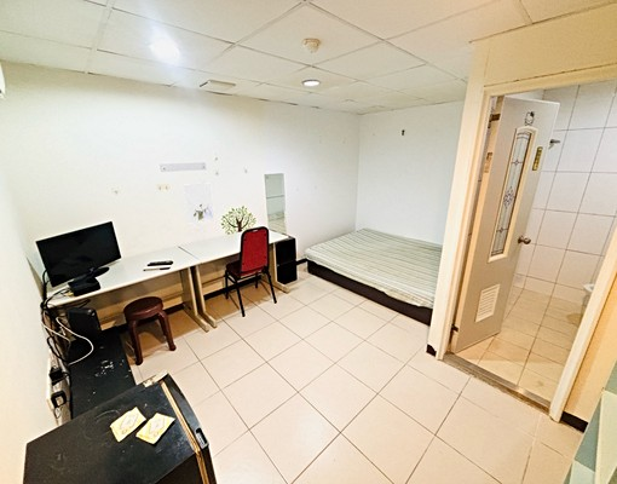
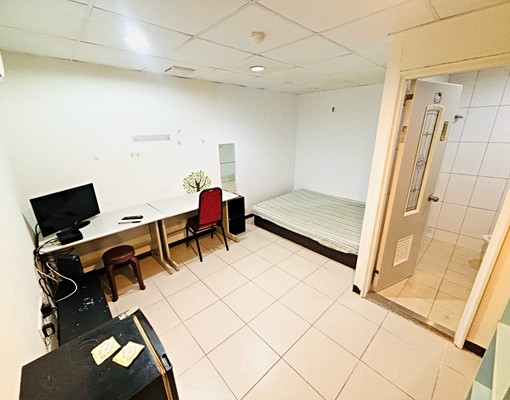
- wall art (200, 202)
